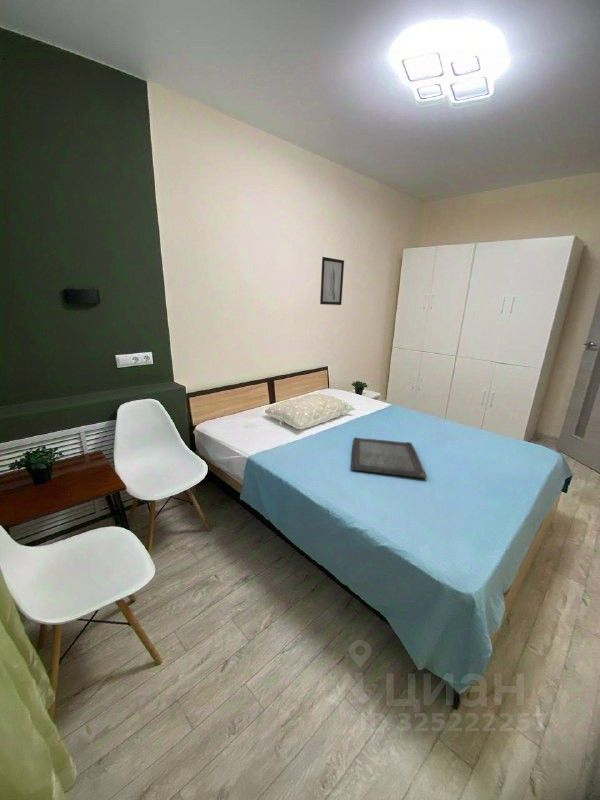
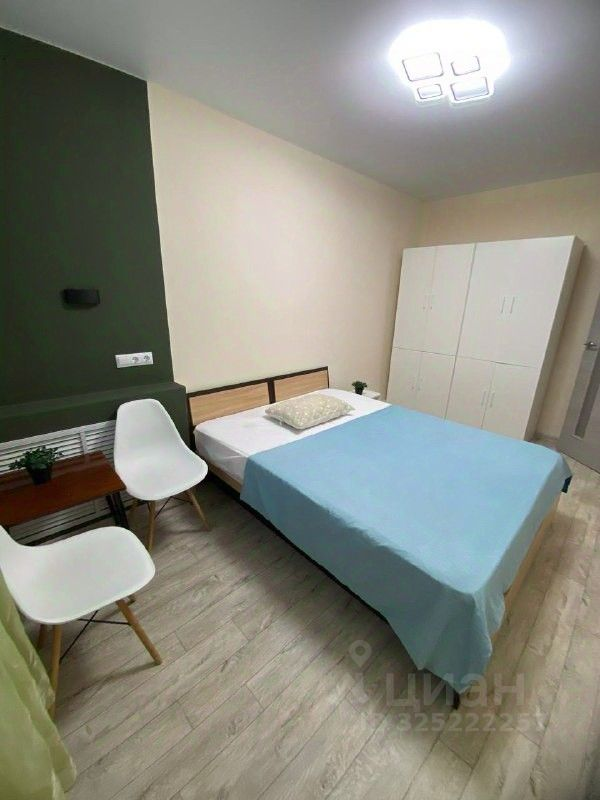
- serving tray (385, 455)
- wall art (332, 282)
